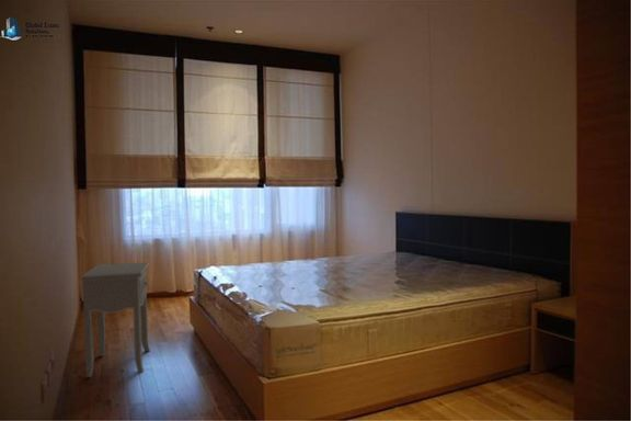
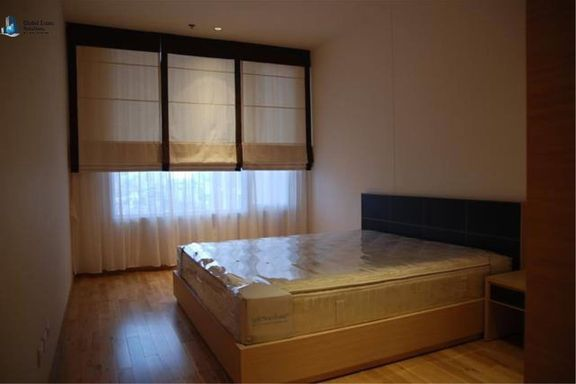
- nightstand (118, 311)
